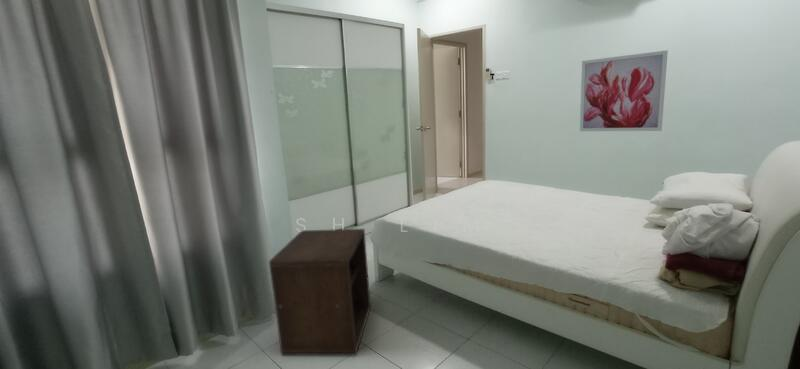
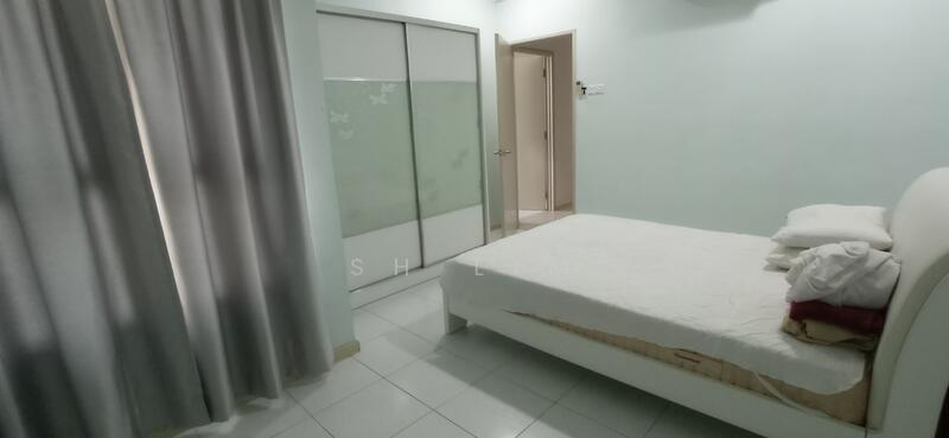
- nightstand (326, 287)
- wall art (620, 94)
